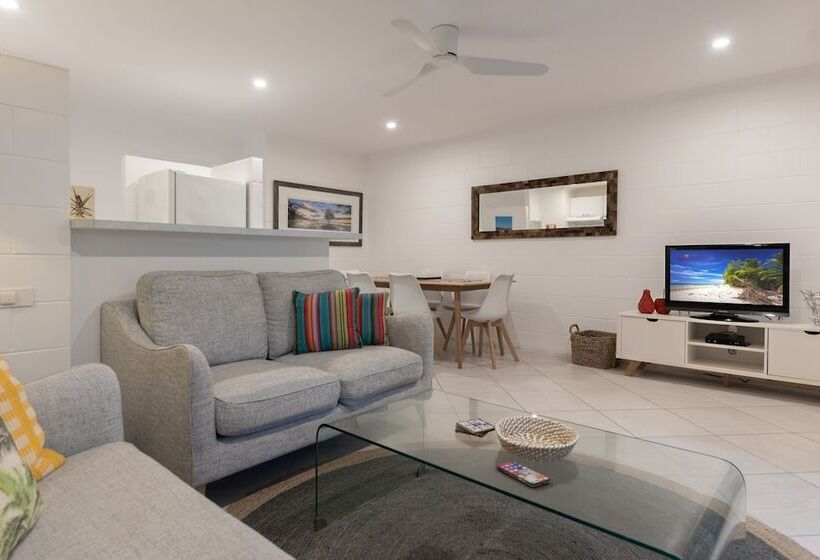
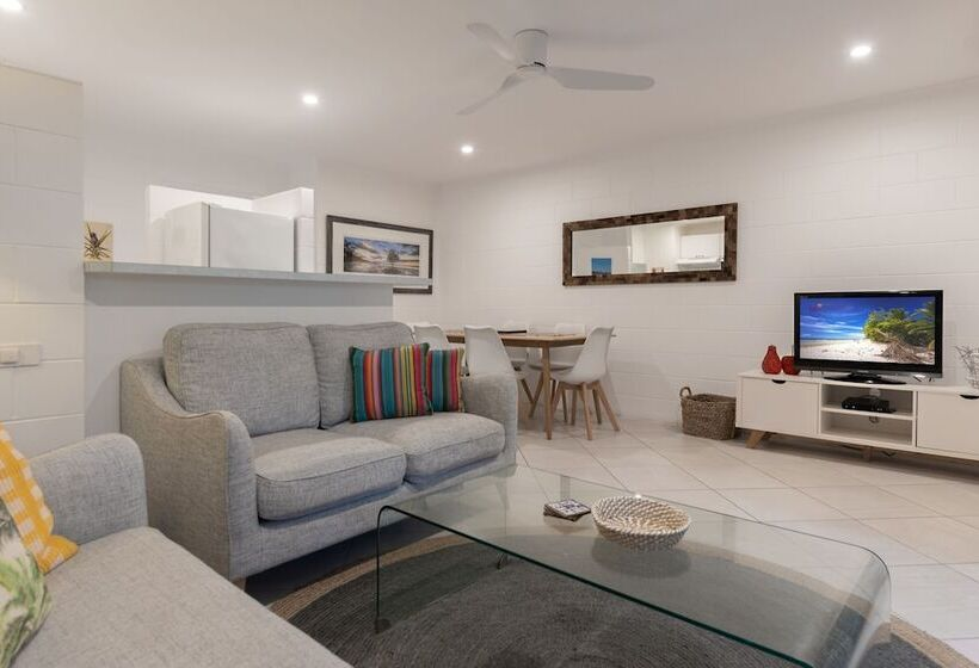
- smartphone (522, 473)
